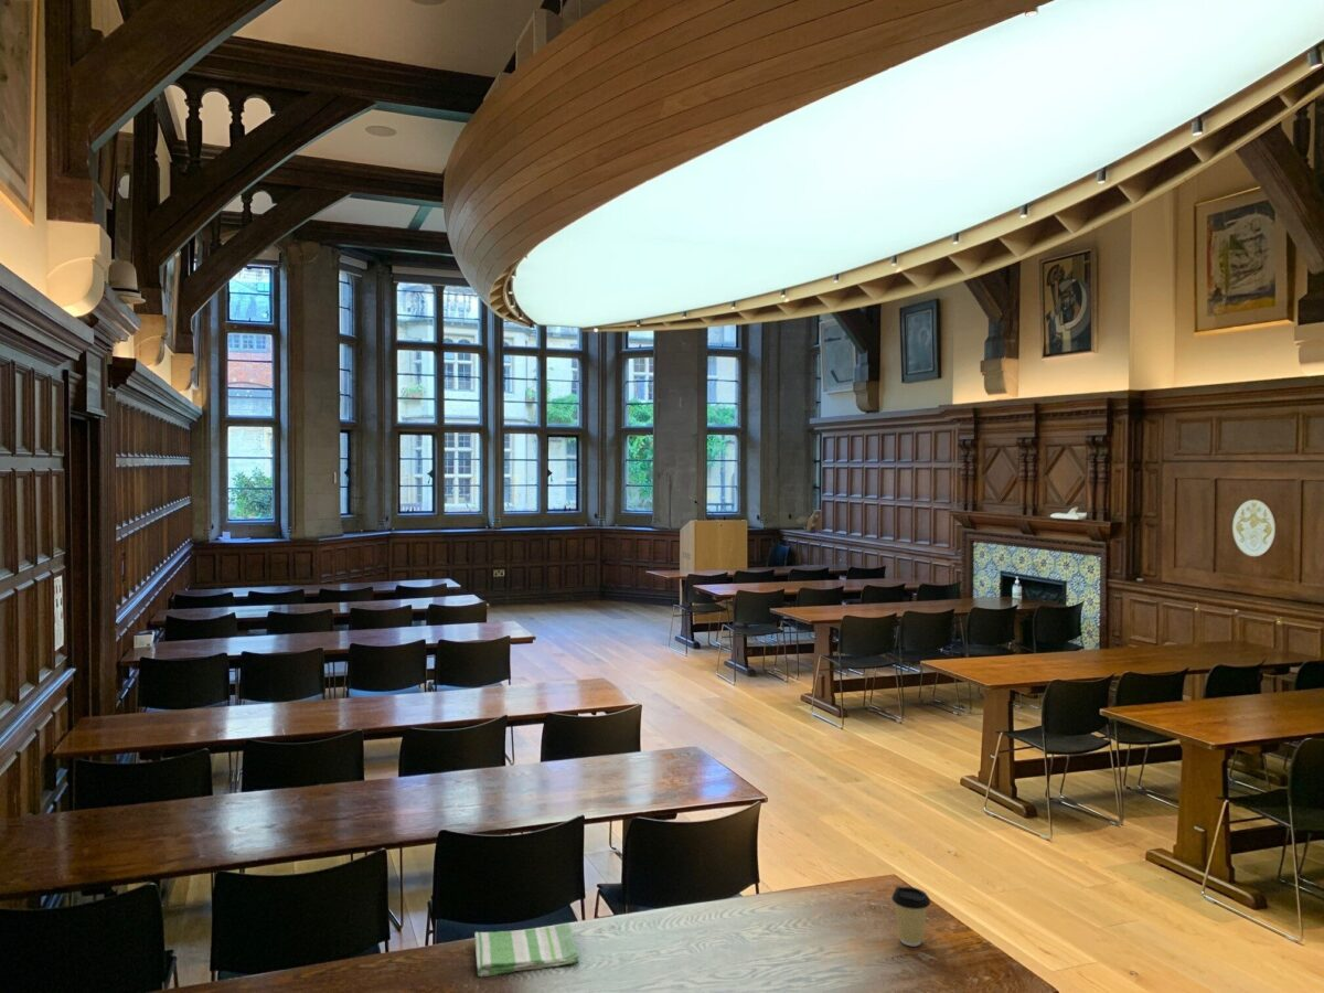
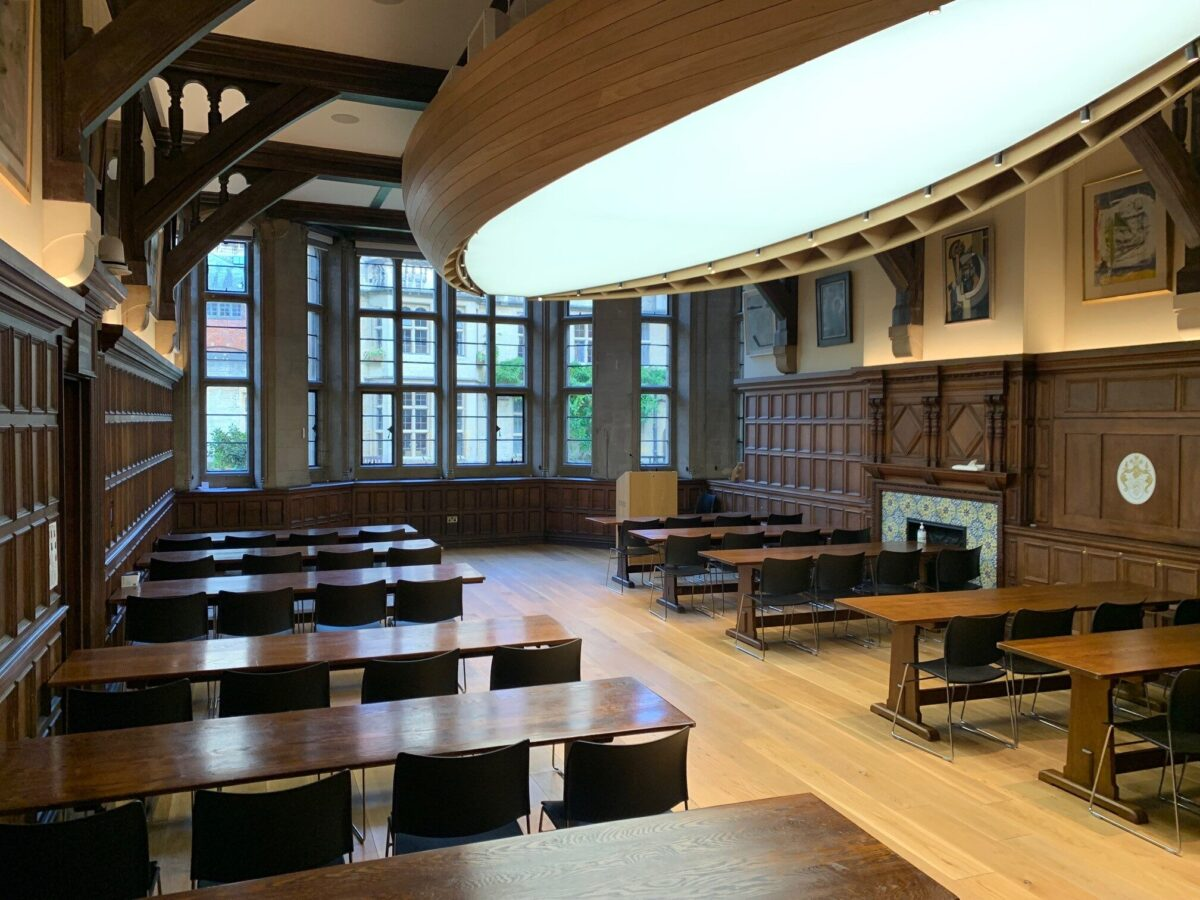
- dish towel (525, 947)
- coffee cup (910, 916)
